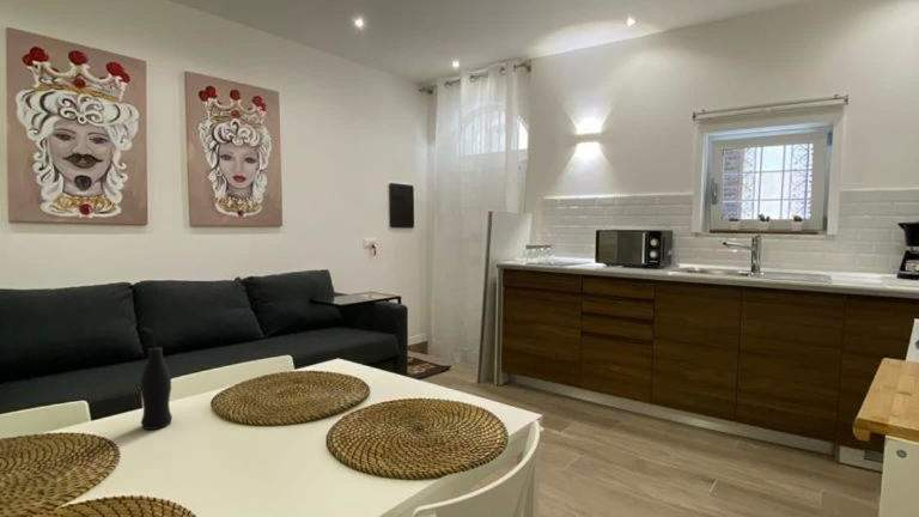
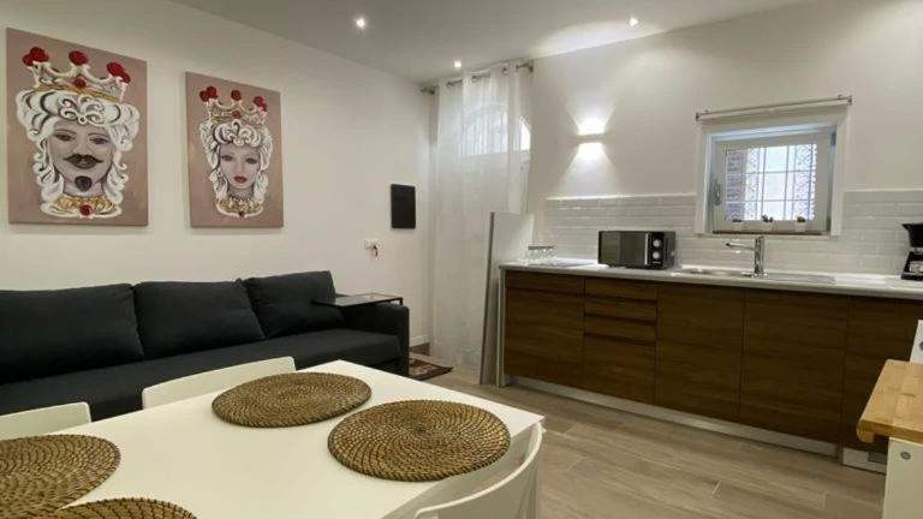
- bottle (152, 376)
